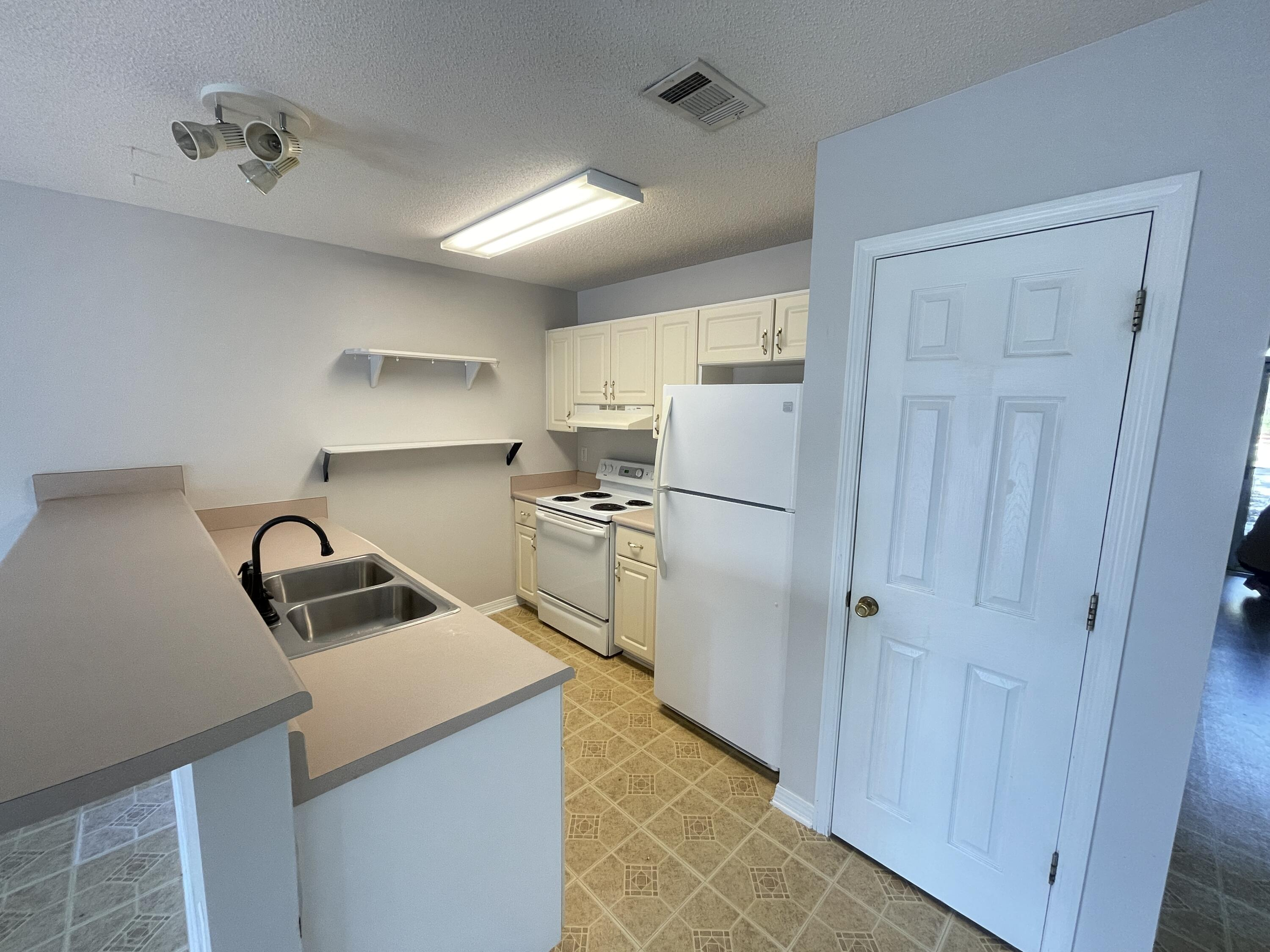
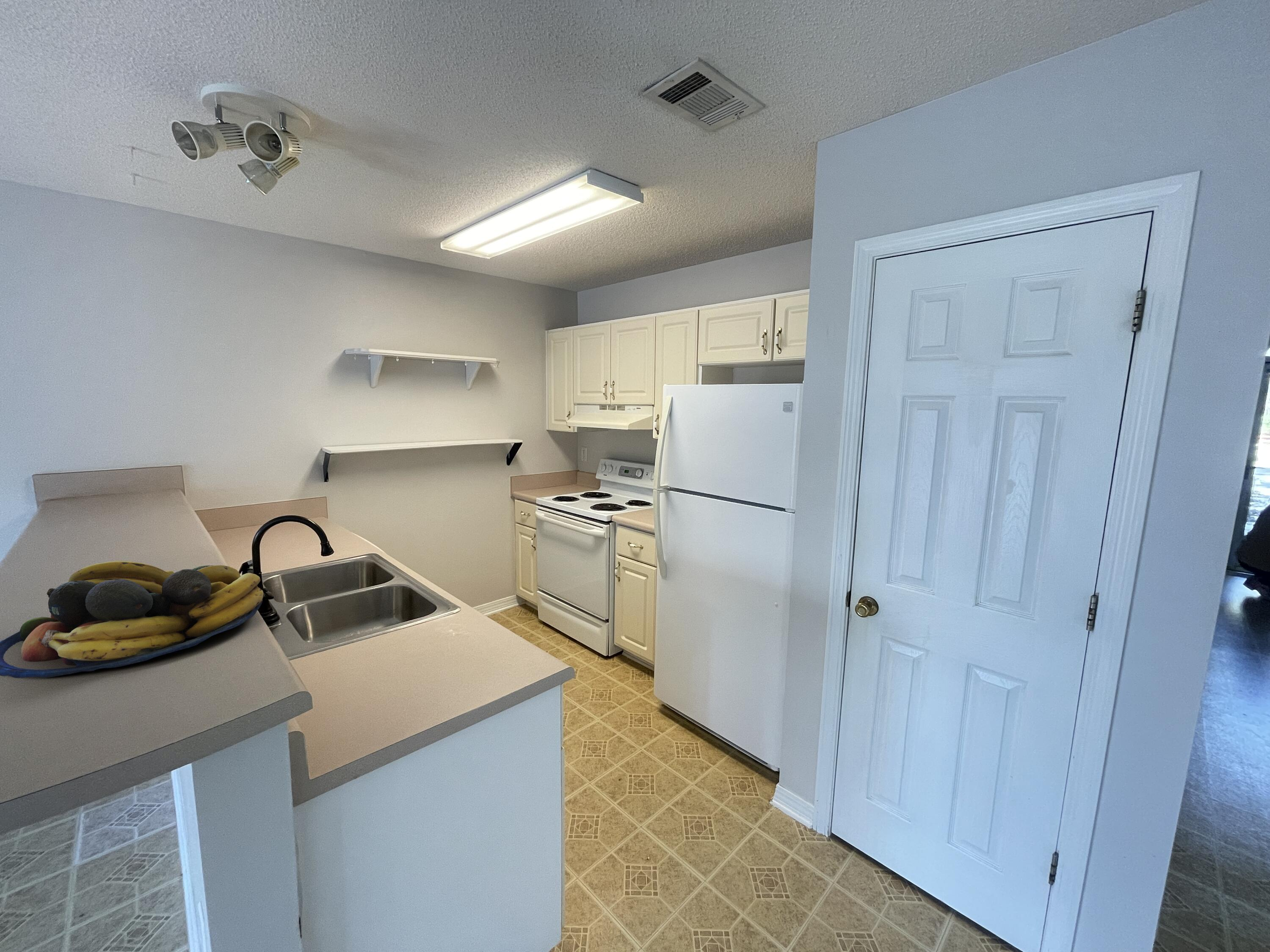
+ fruit bowl (136, 595)
